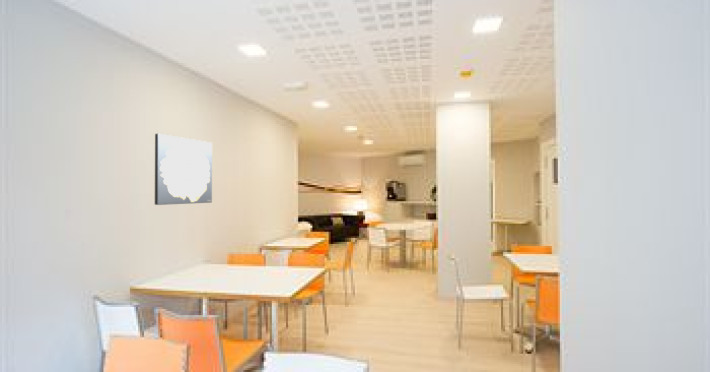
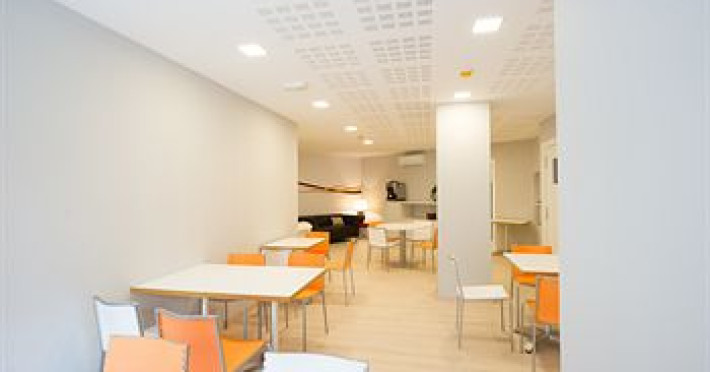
- wall art (185, 171)
